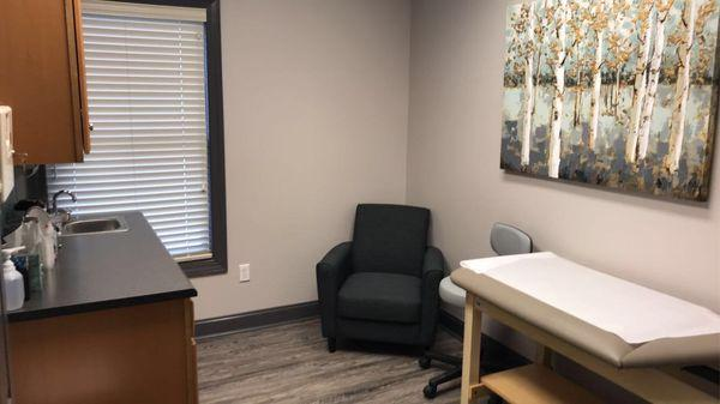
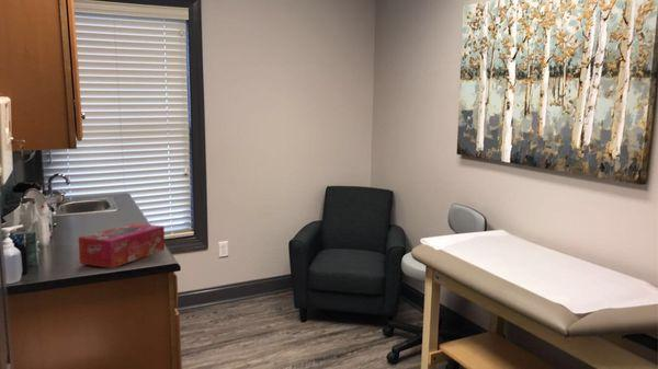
+ tissue box (124, 243)
